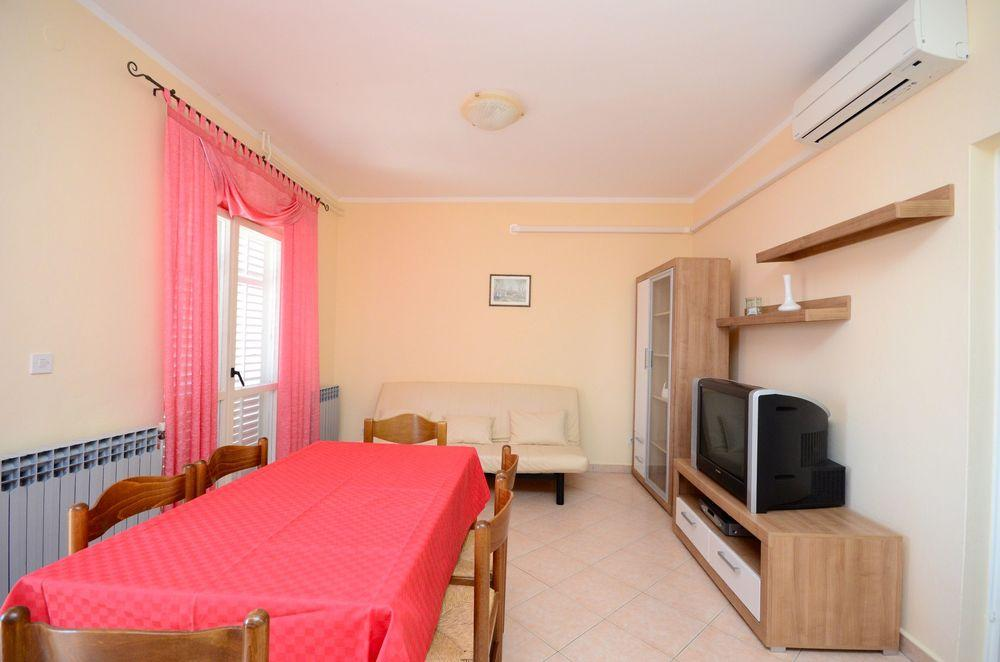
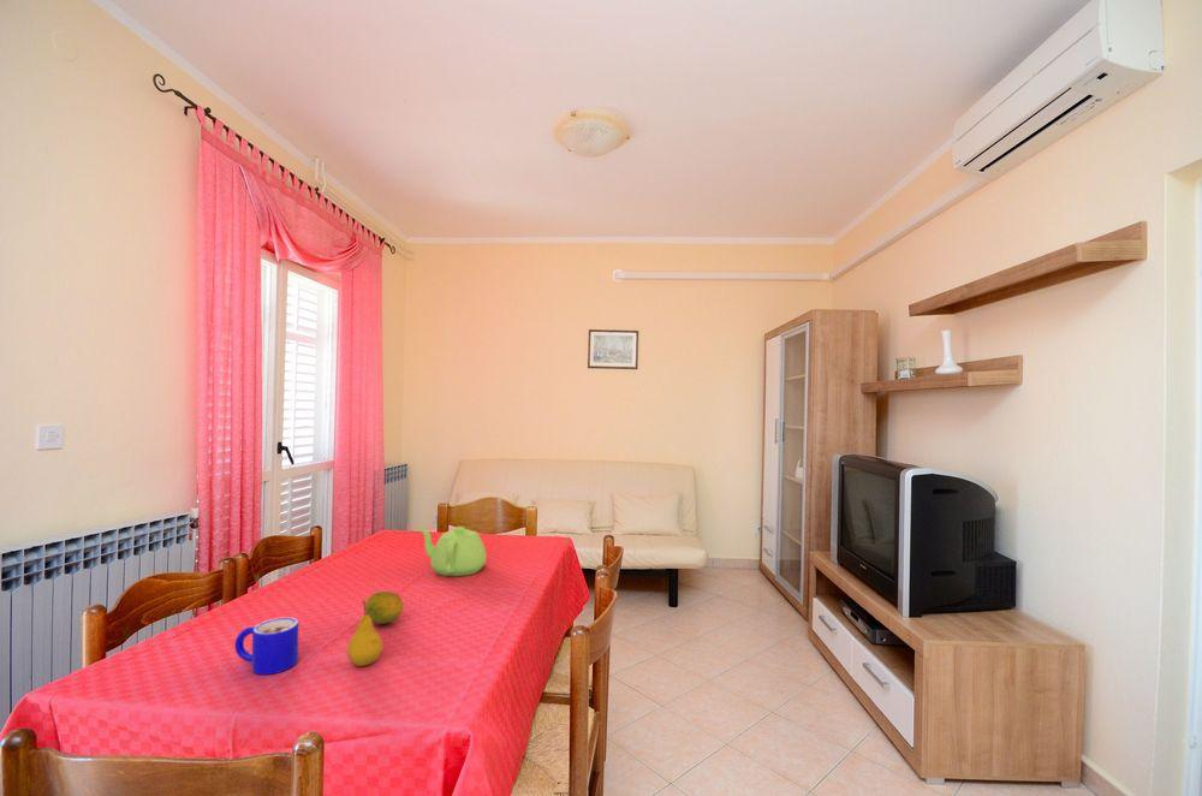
+ fruit (364, 632)
+ mug (264, 644)
+ fruit (383, 606)
+ teapot (451, 547)
